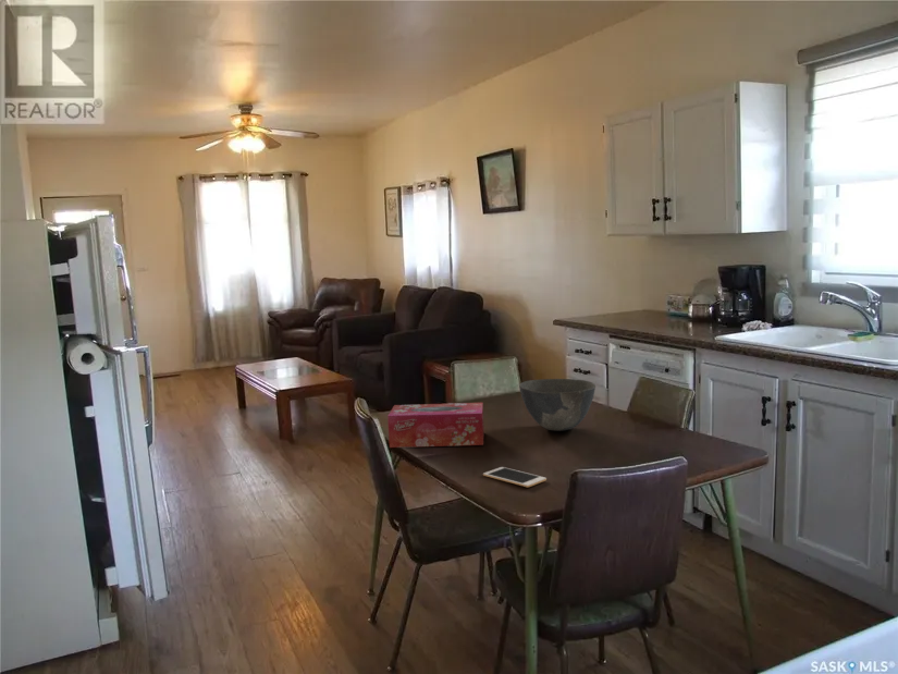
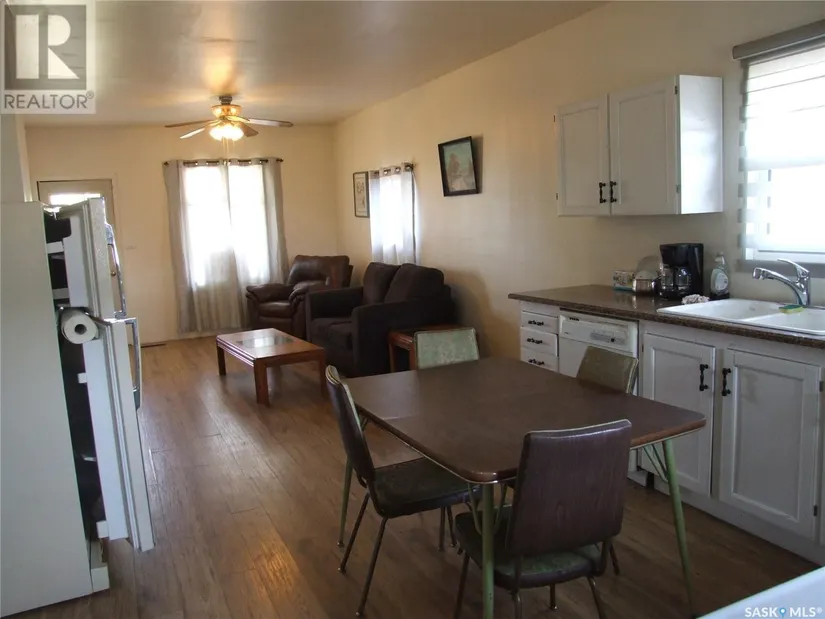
- cell phone (514, 476)
- tissue box (436, 424)
- bowl (557, 406)
